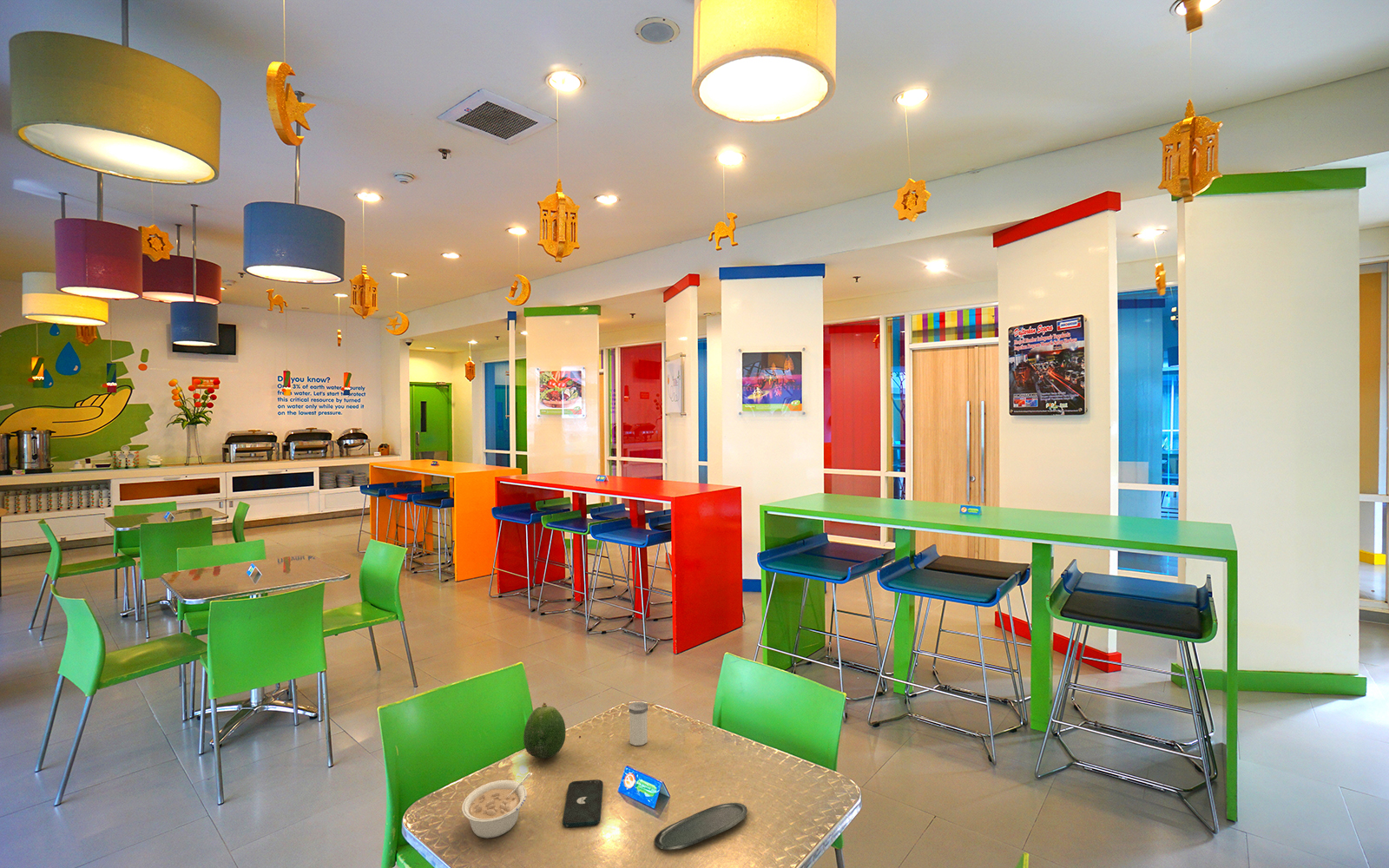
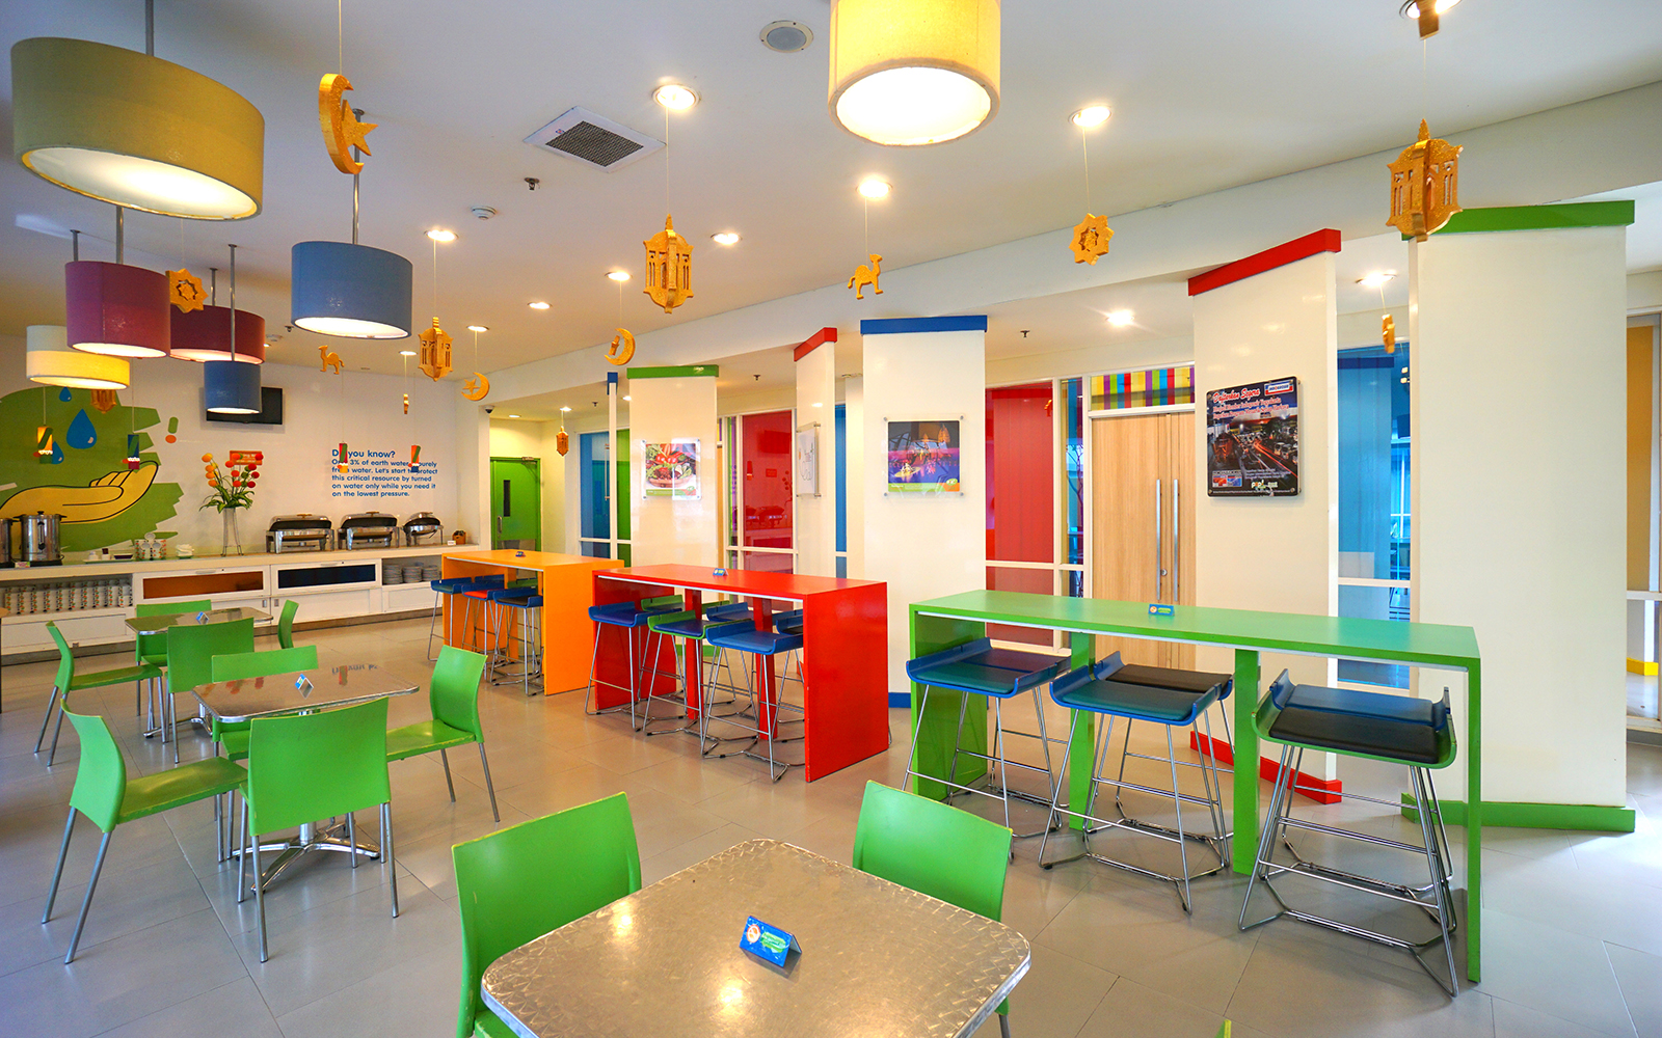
- smartphone (583, 802)
- legume (496, 806)
- fruit (544, 731)
- oval tray (702, 825)
- salt shaker (638, 723)
